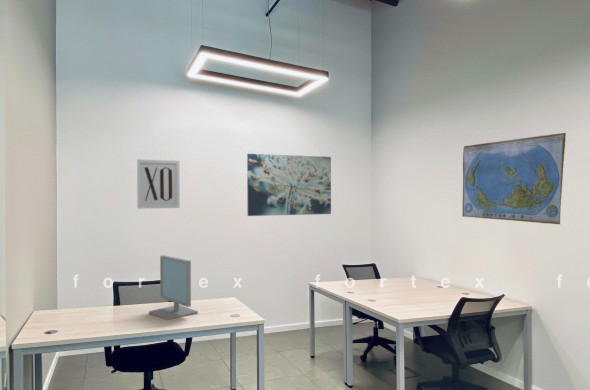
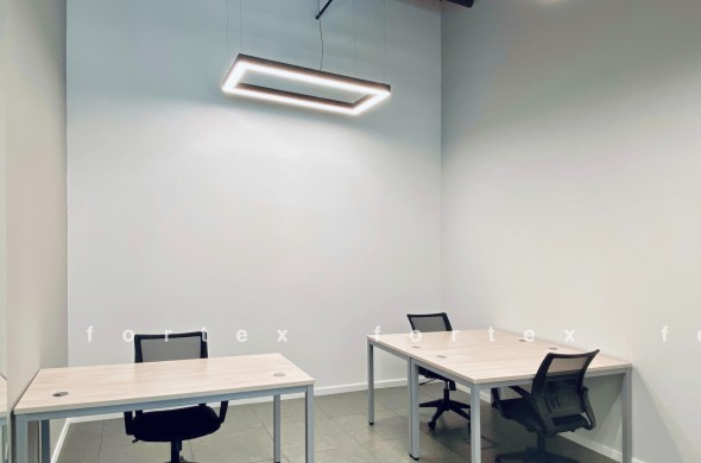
- wall art (158, 184)
- world map (506, 180)
- wall art (290, 185)
- computer monitor (173, 285)
